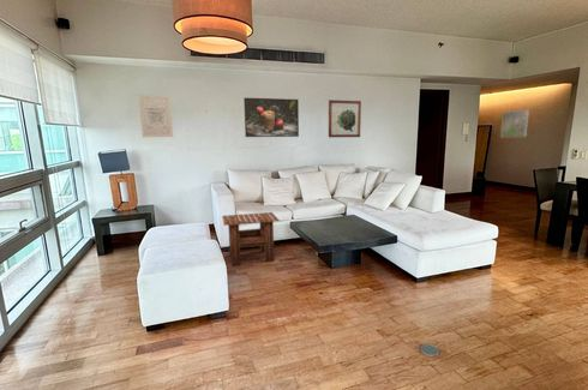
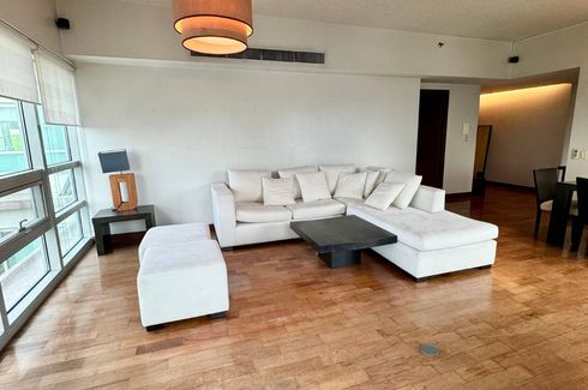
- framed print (514, 124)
- side table (250, 238)
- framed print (271, 118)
- wall art (156, 116)
- wall art (344, 119)
